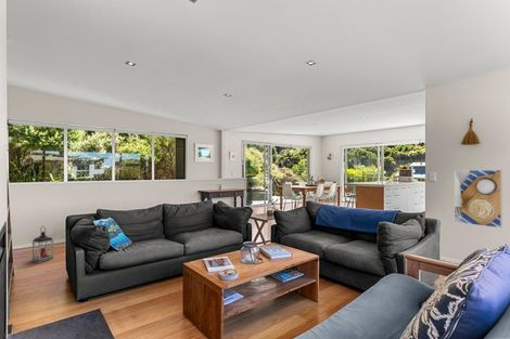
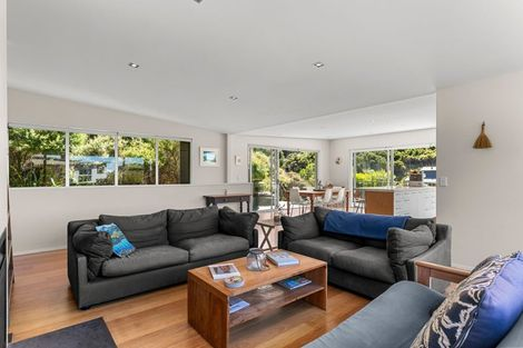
- lantern (42, 242)
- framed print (476, 197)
